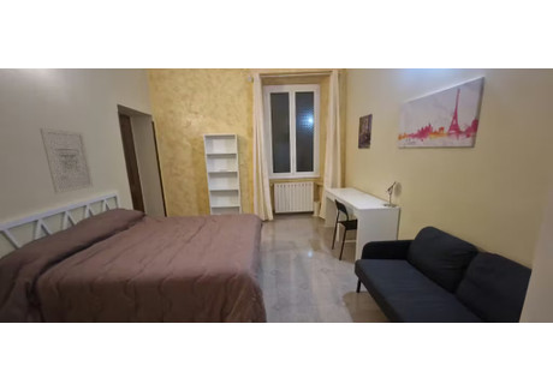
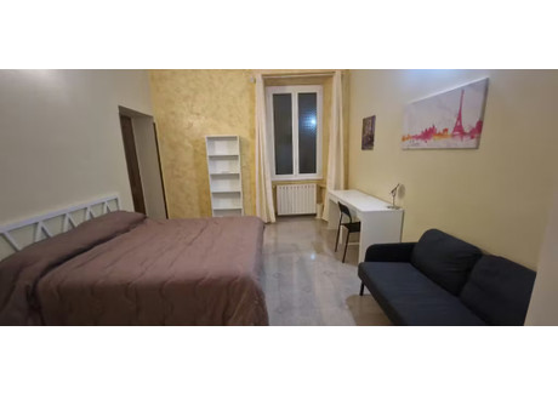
- wall art (70, 161)
